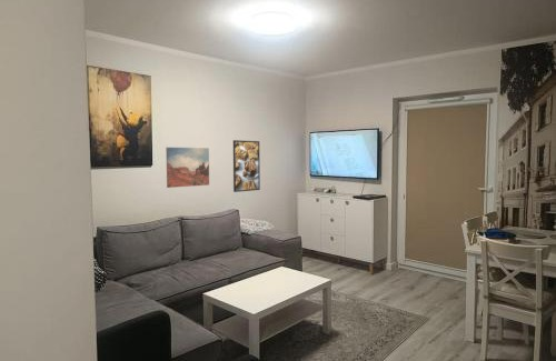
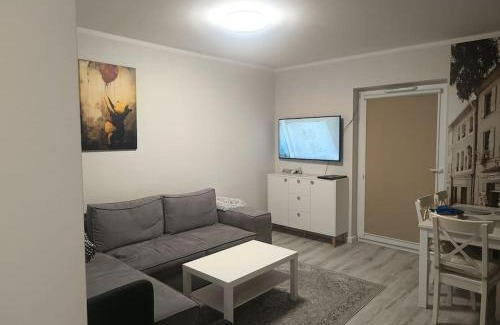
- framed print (247, 166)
- wall art (188, 167)
